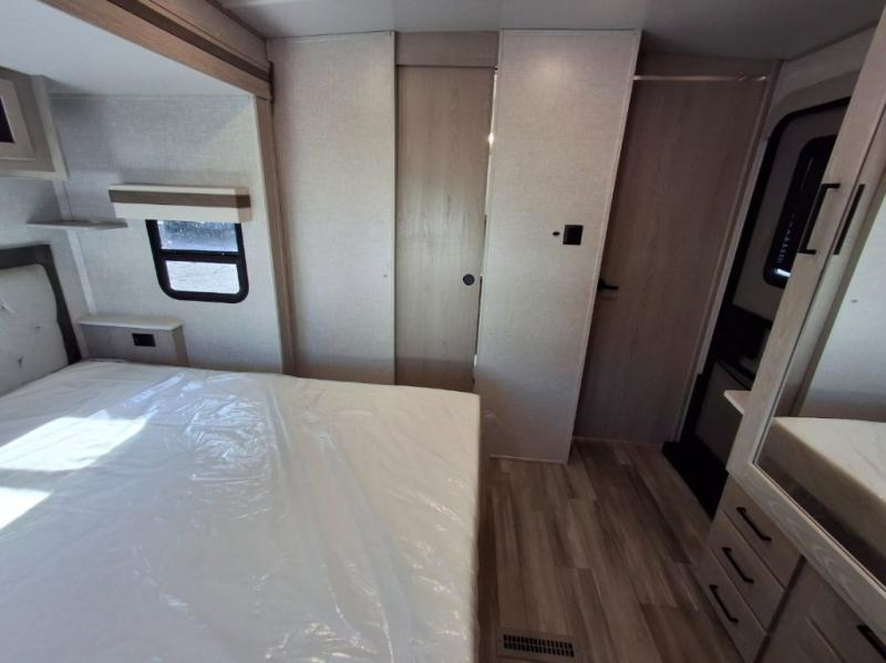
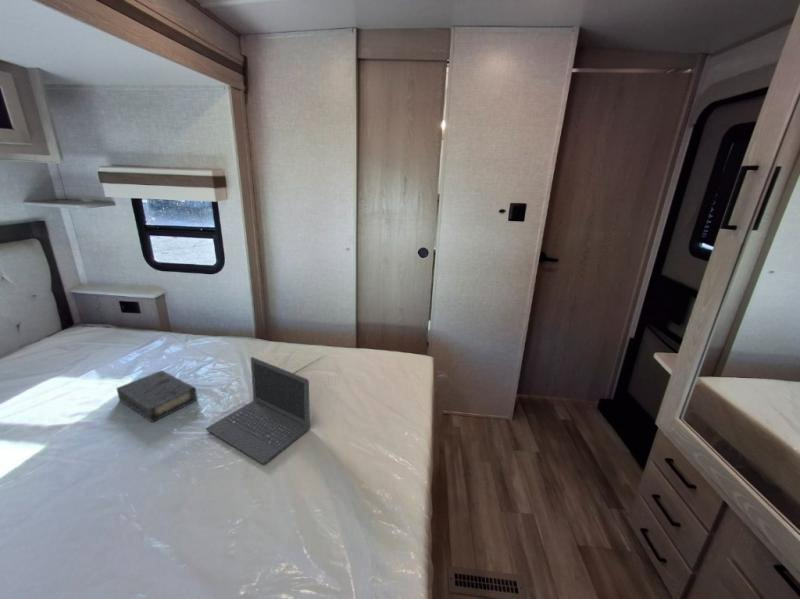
+ laptop computer (257, 405)
+ book (157, 393)
